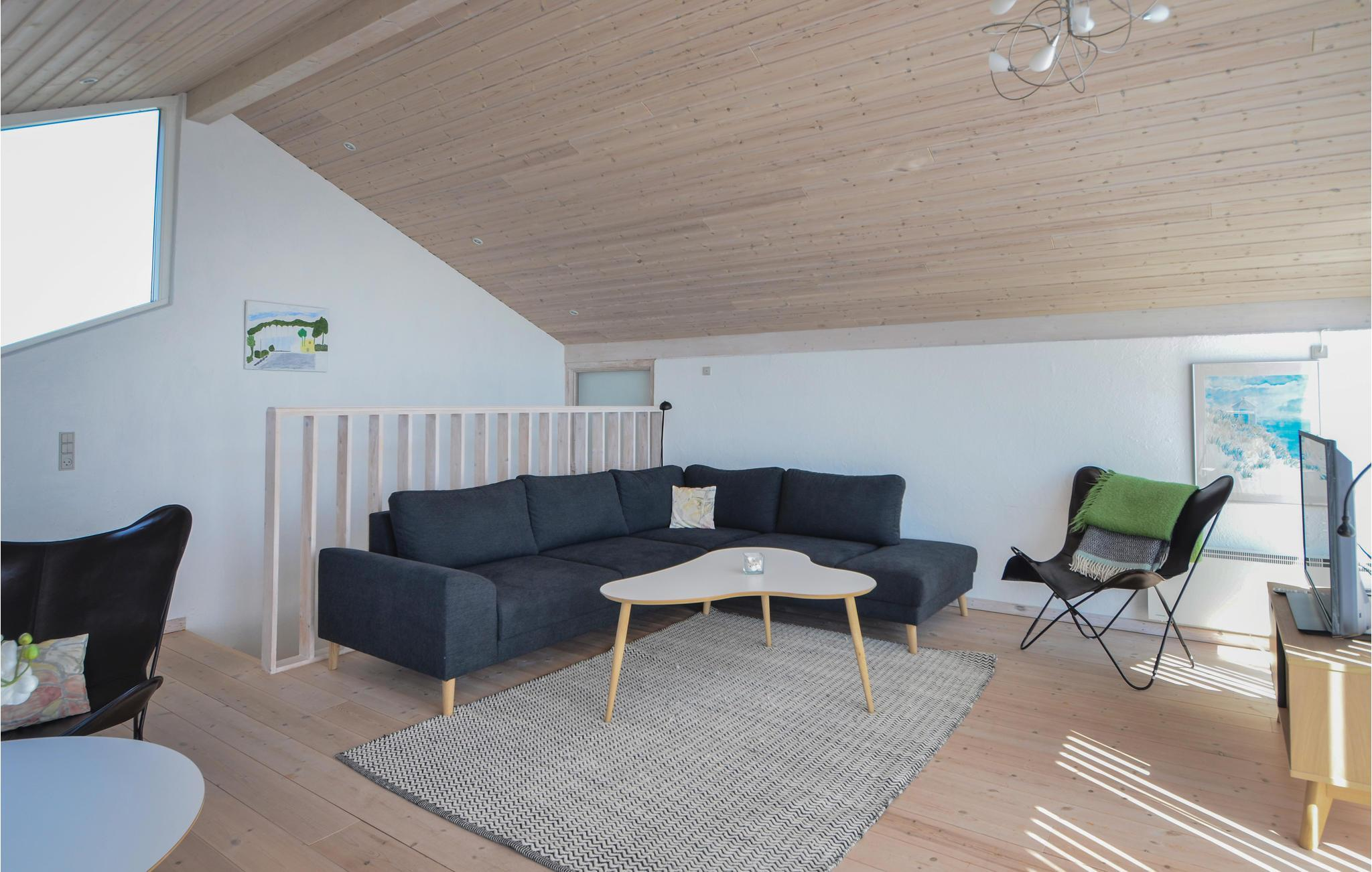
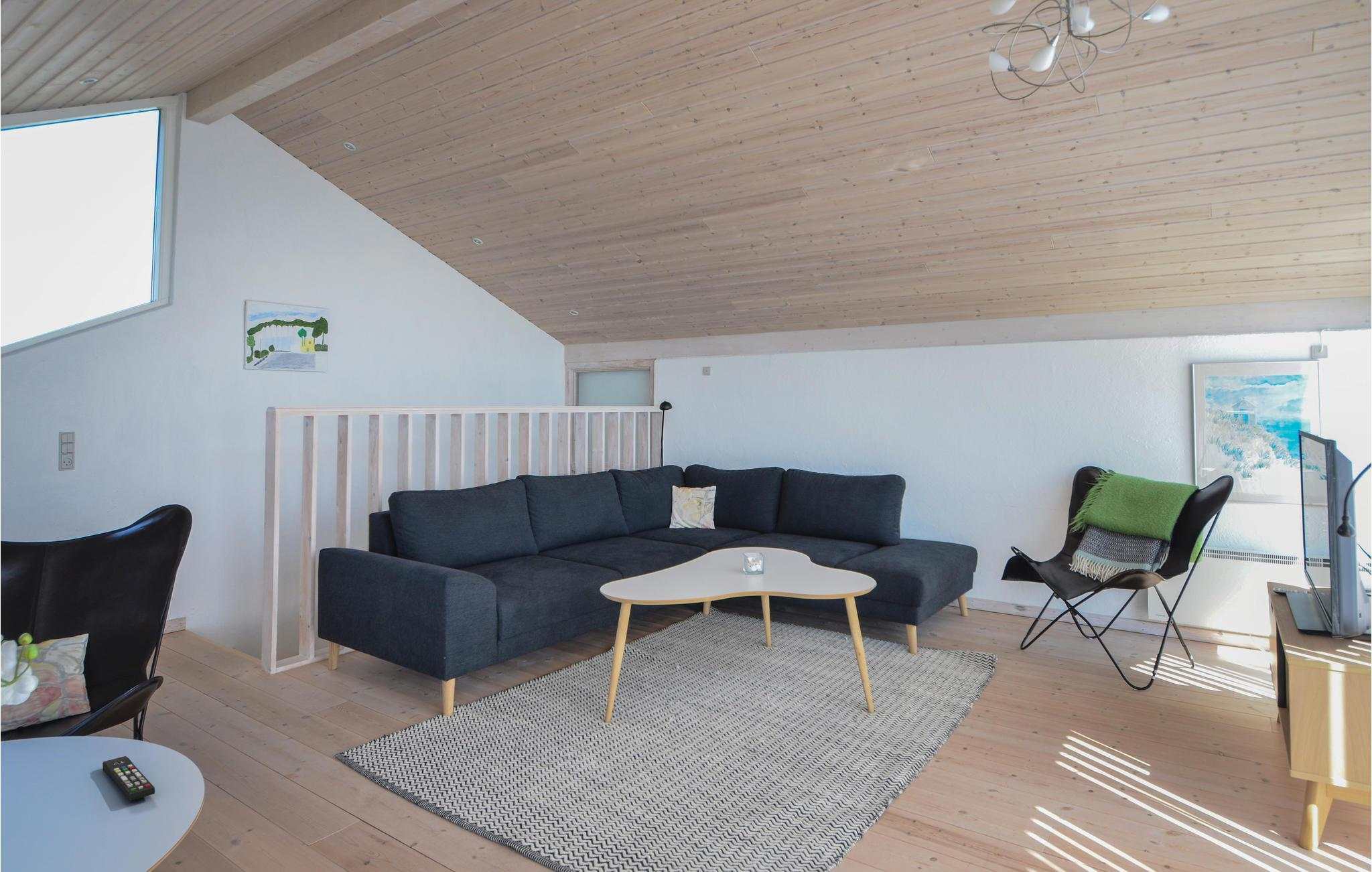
+ remote control (127, 777)
